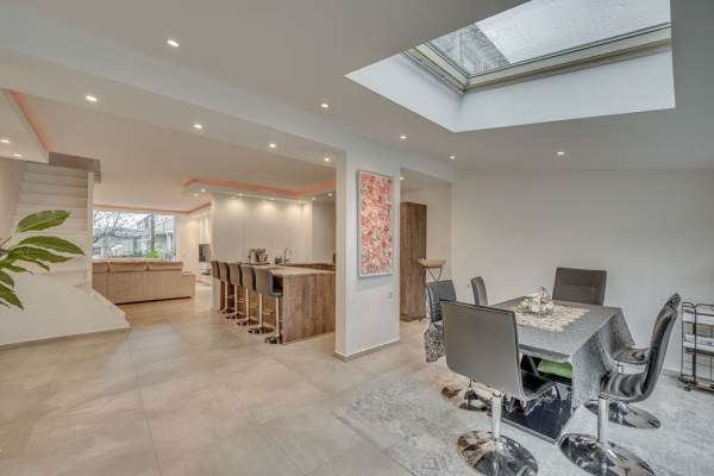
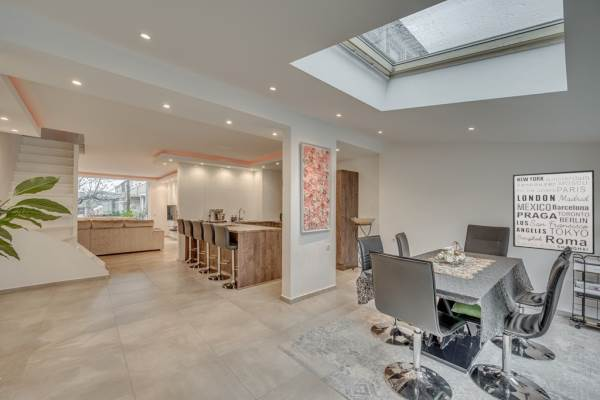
+ wall art (550, 211)
